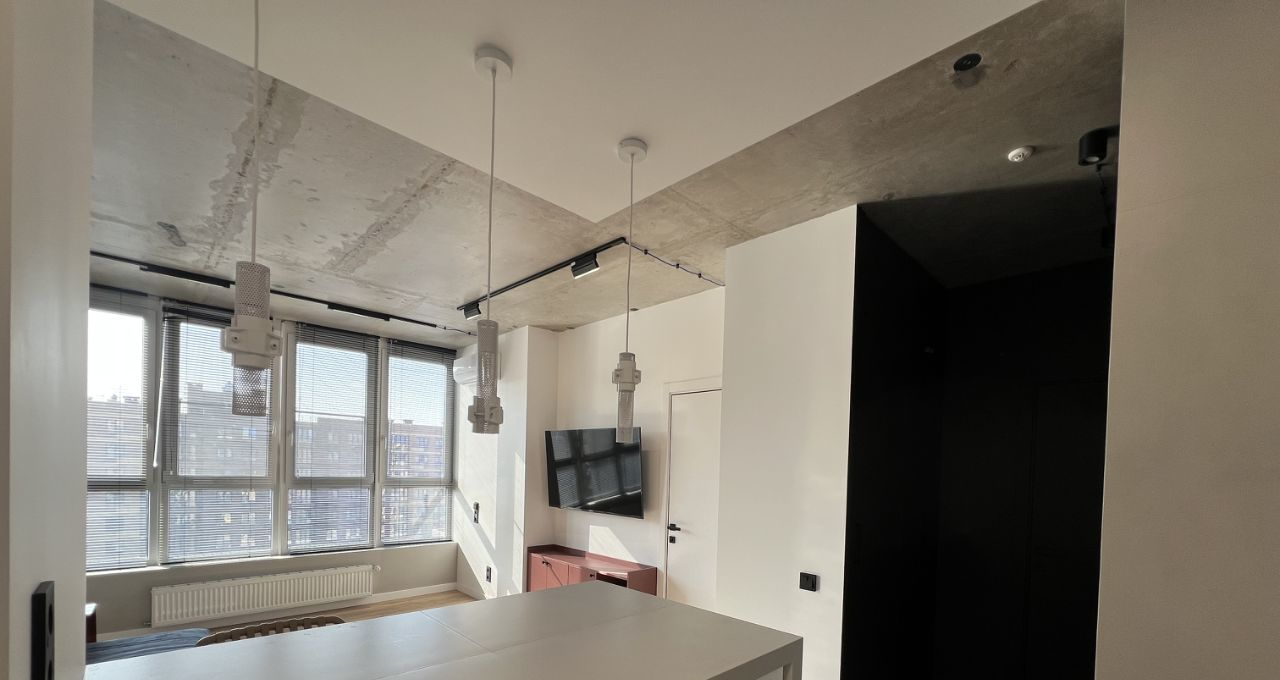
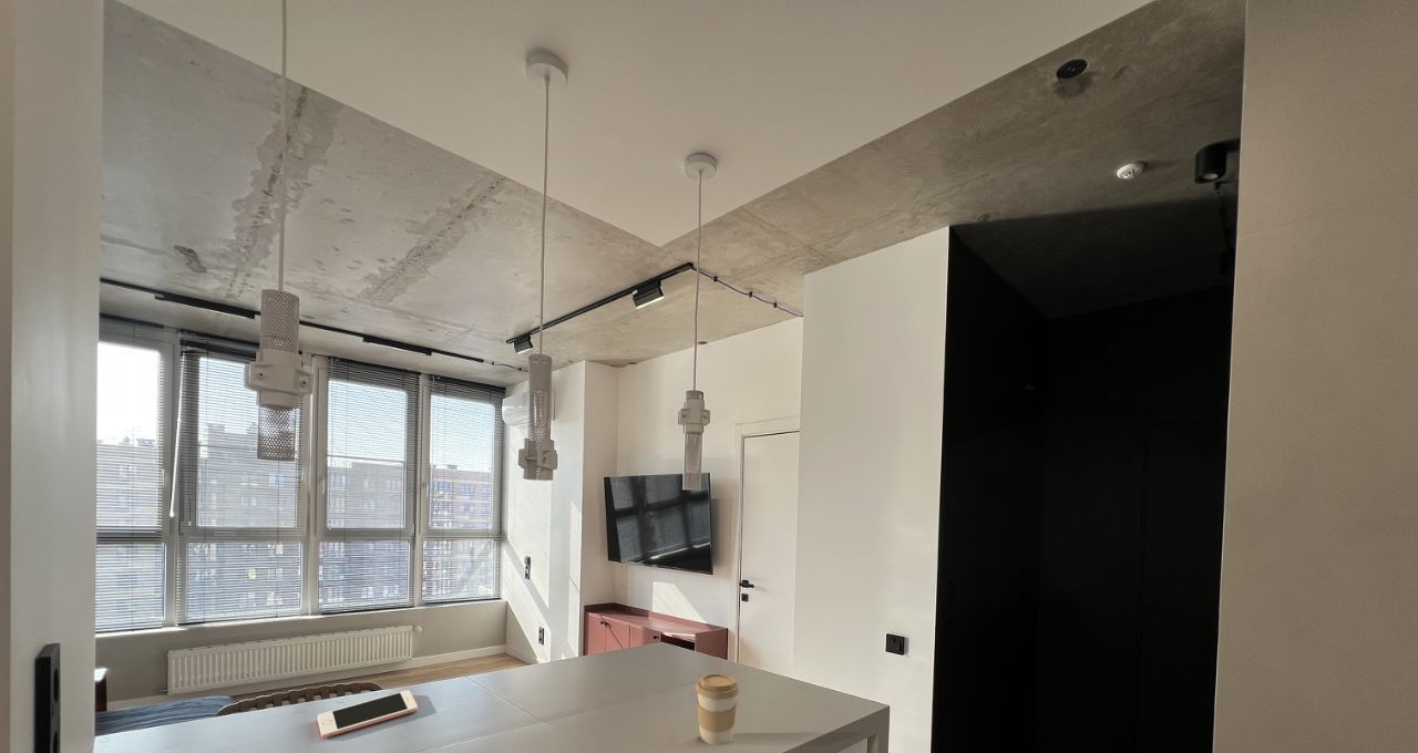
+ cell phone (368, 712)
+ coffee cup (717, 708)
